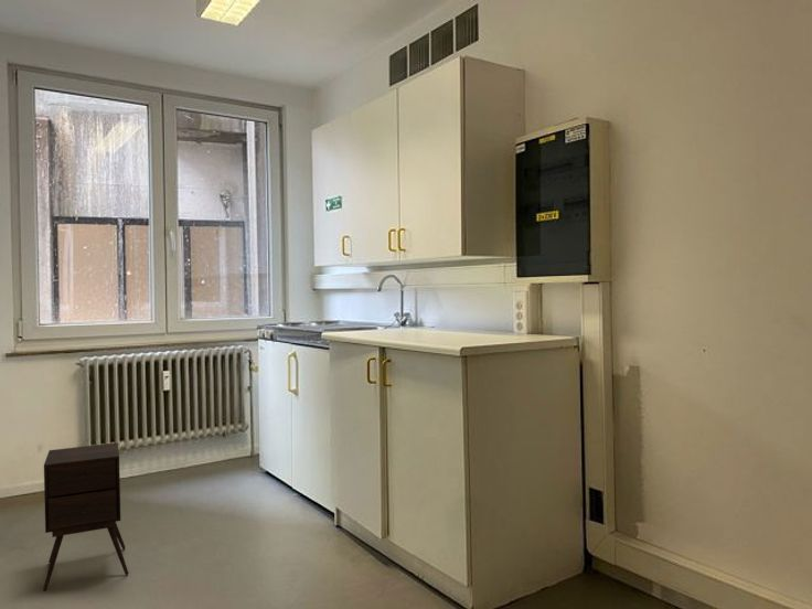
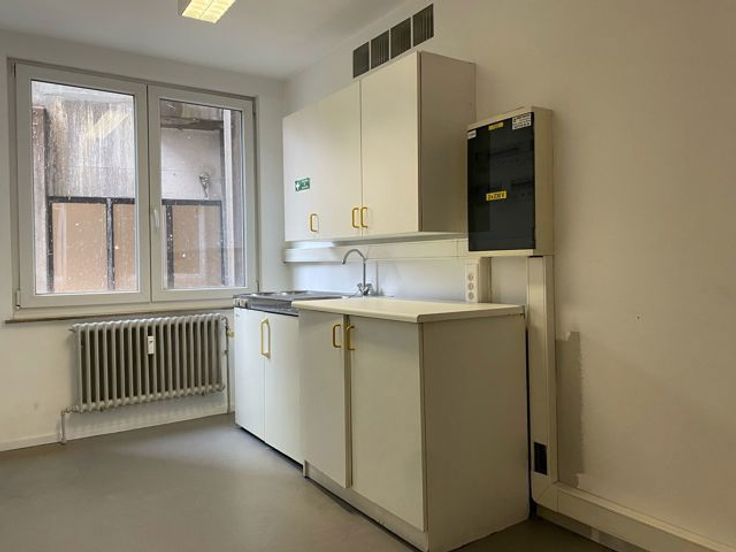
- side table (86, 511)
